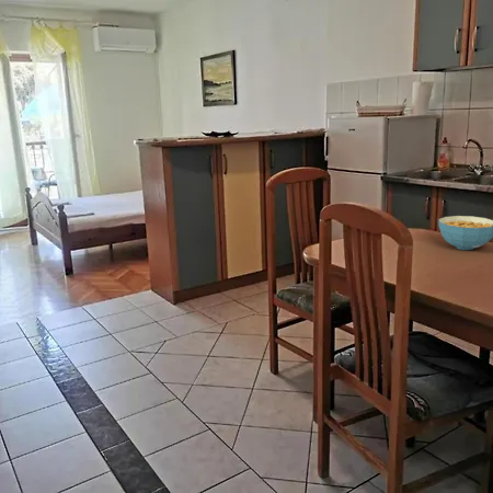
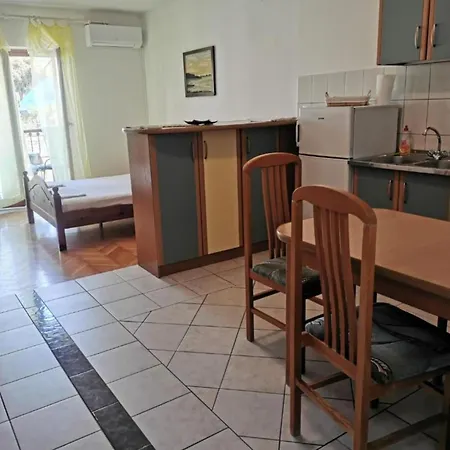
- cereal bowl (466, 234)
